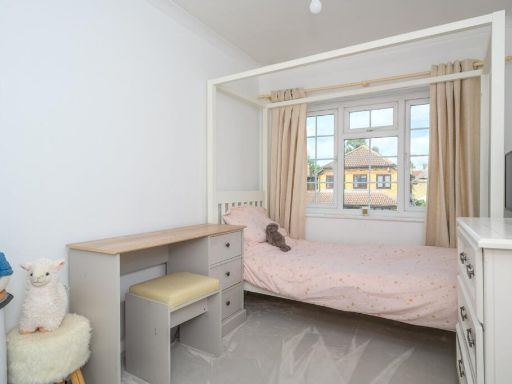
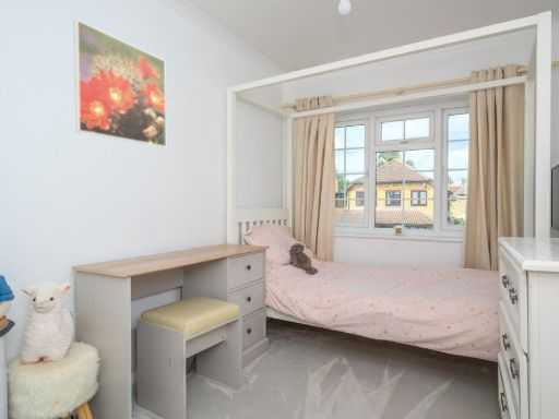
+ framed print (126, 92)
